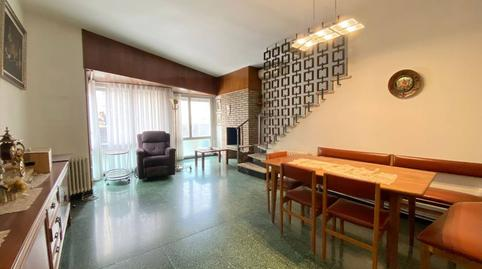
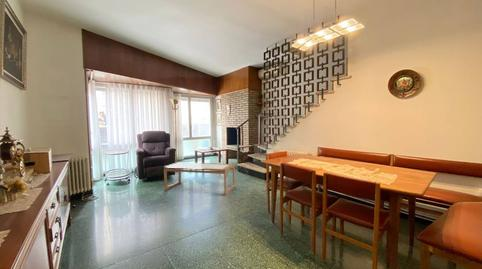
+ coffee table (200, 172)
